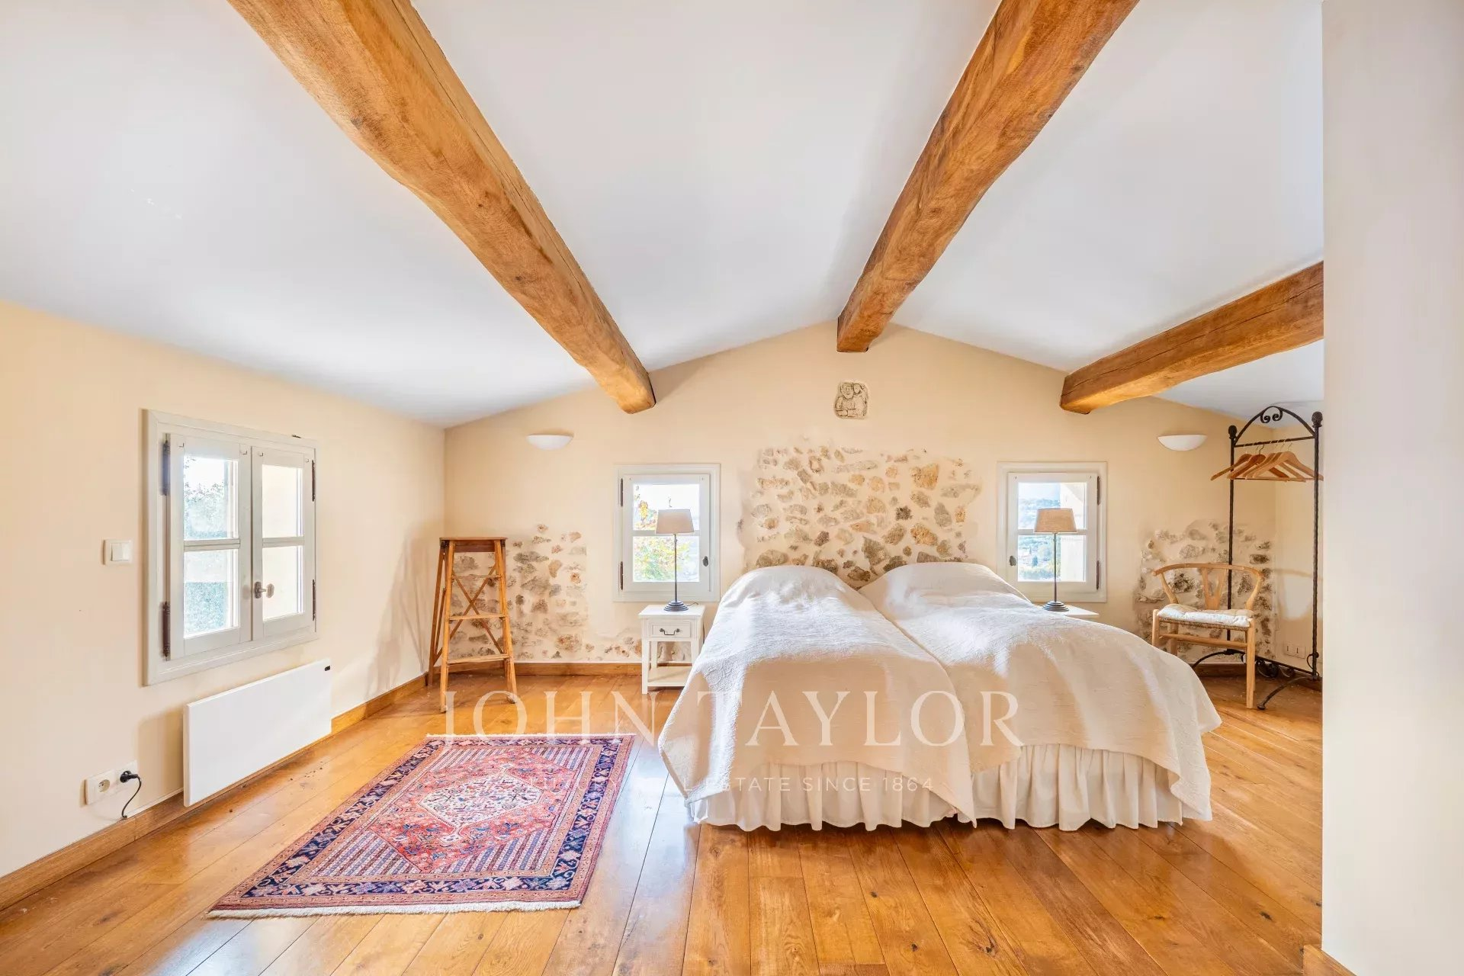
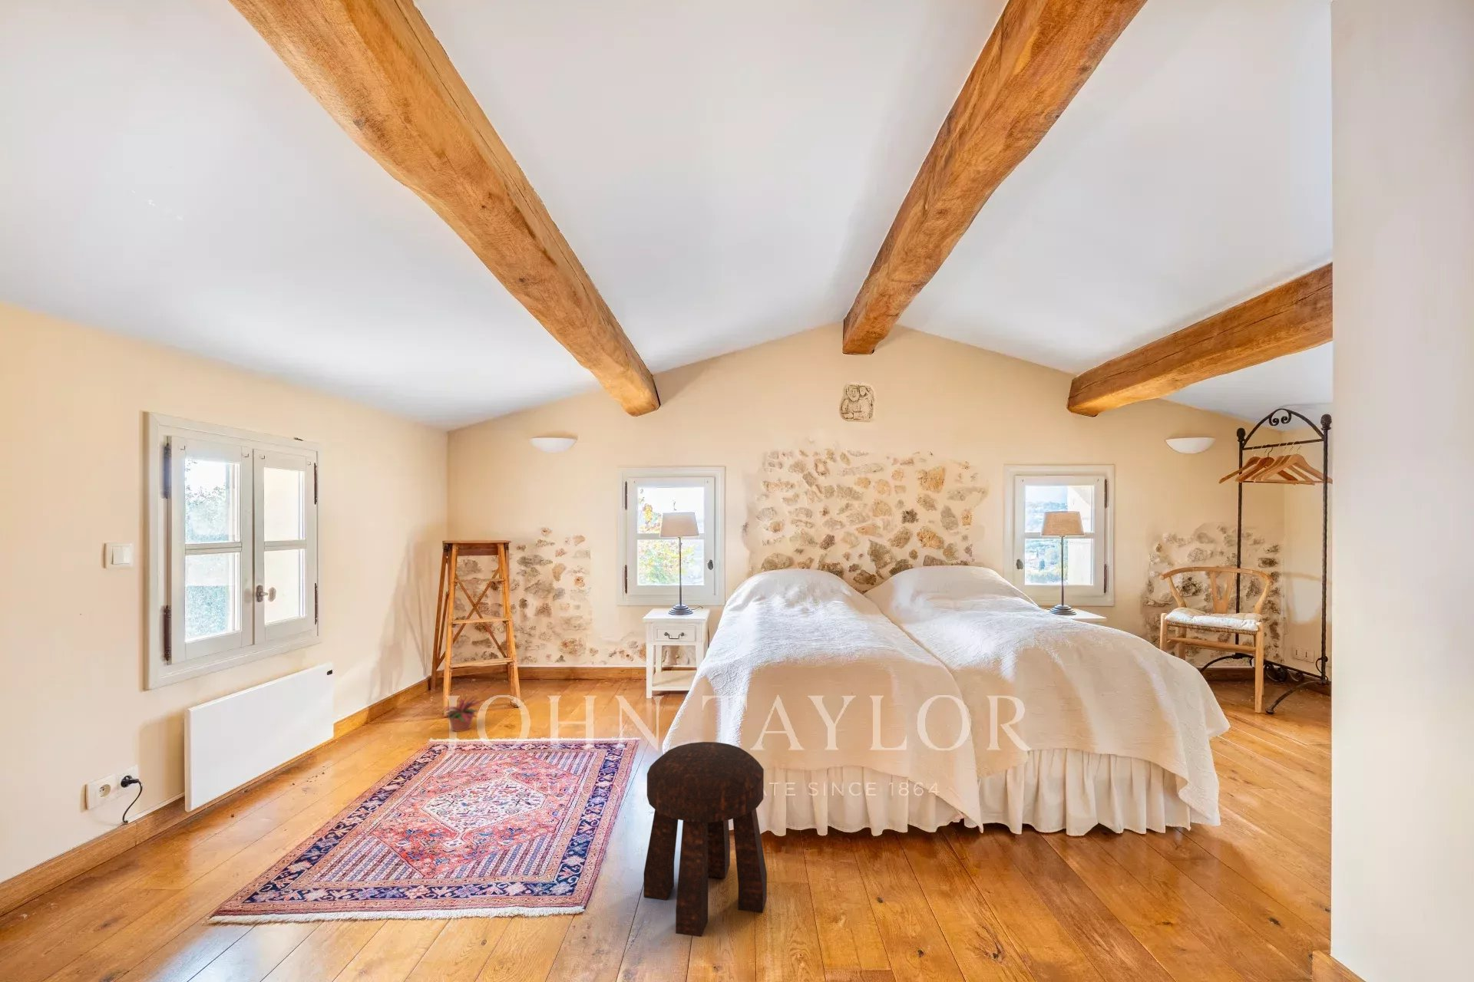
+ potted plant (462, 710)
+ stool (705, 826)
